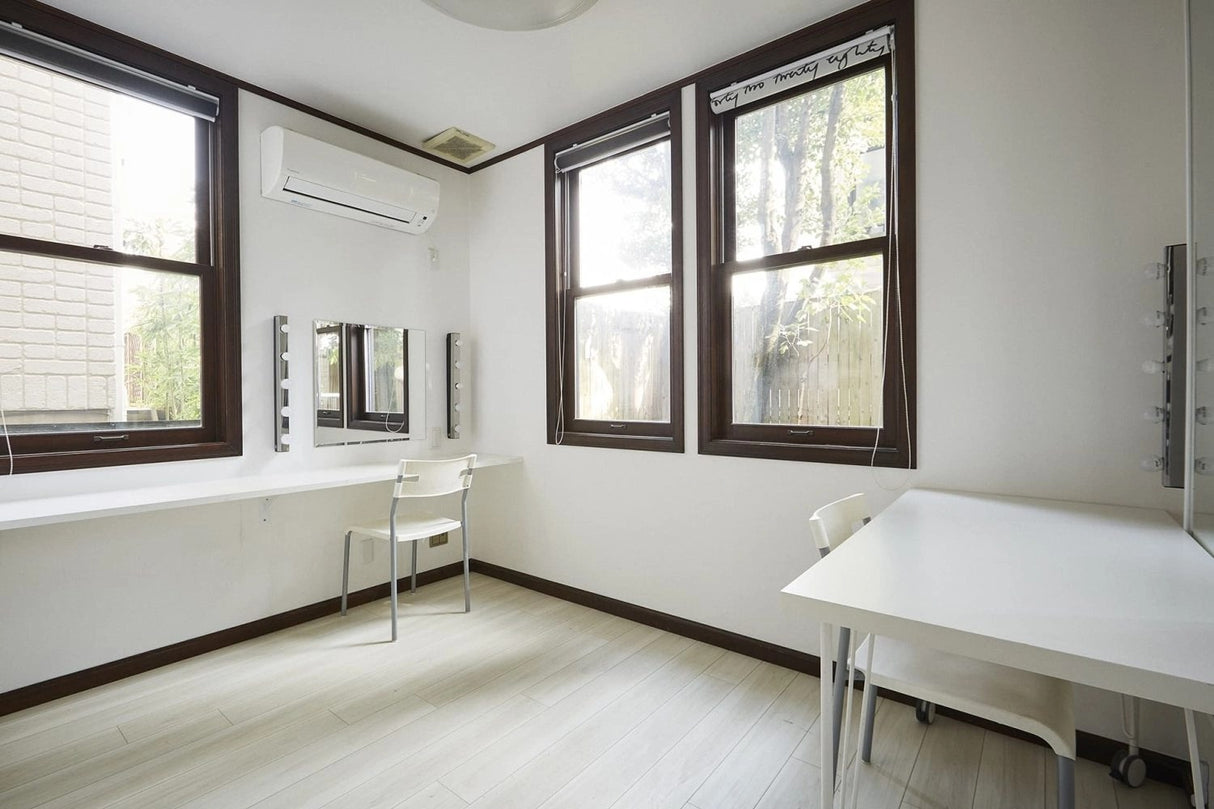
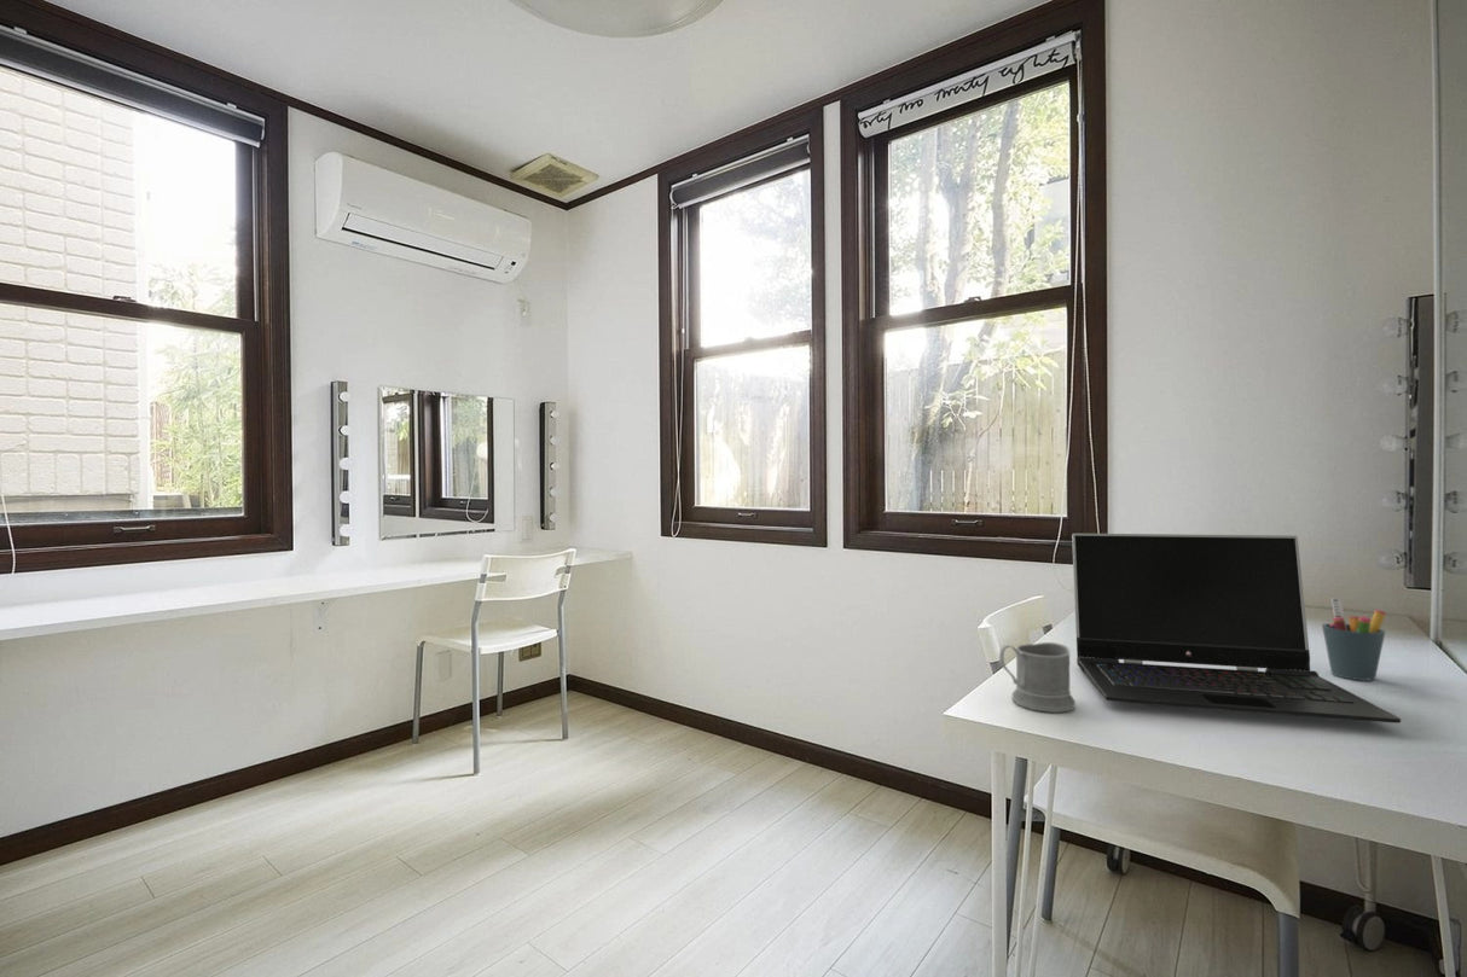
+ mug (1034, 673)
+ pen holder (1353, 639)
+ laptop computer (1208, 615)
